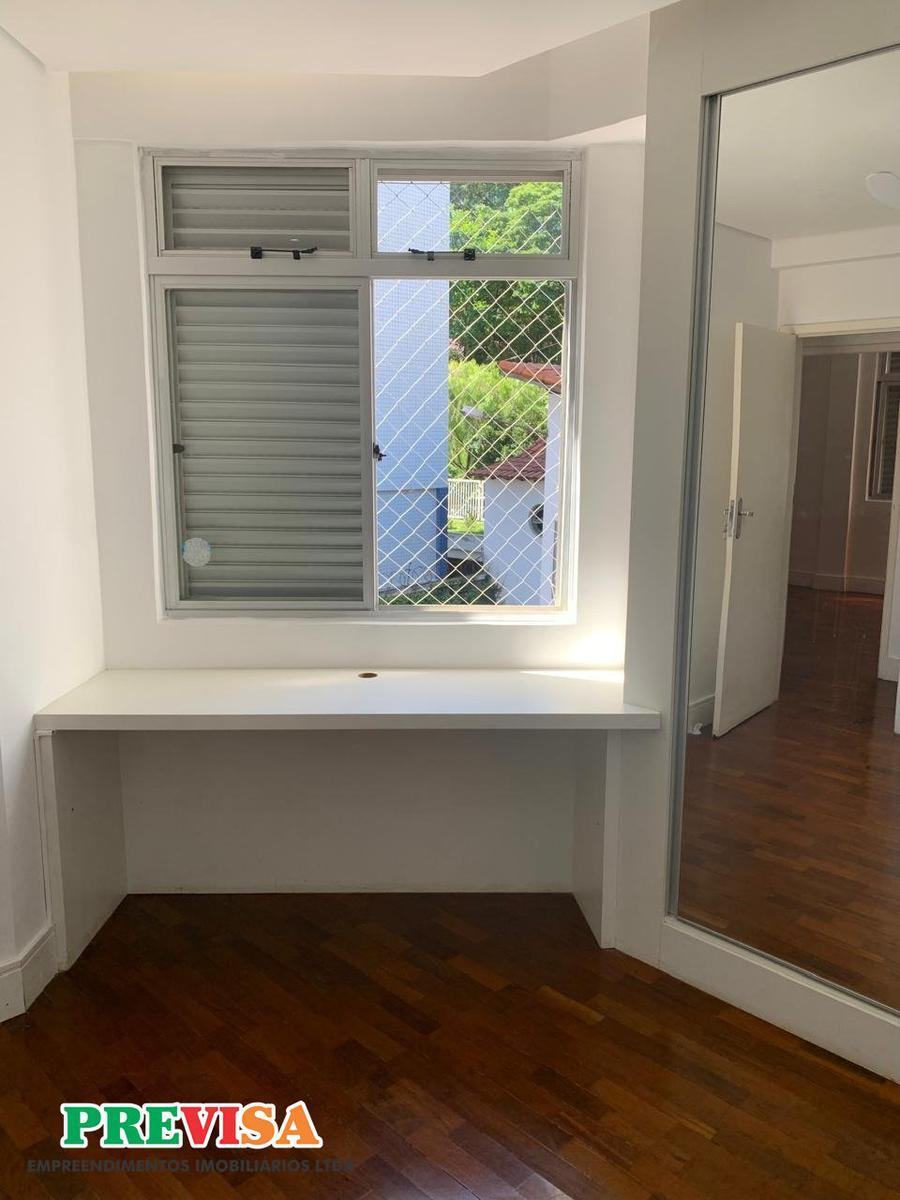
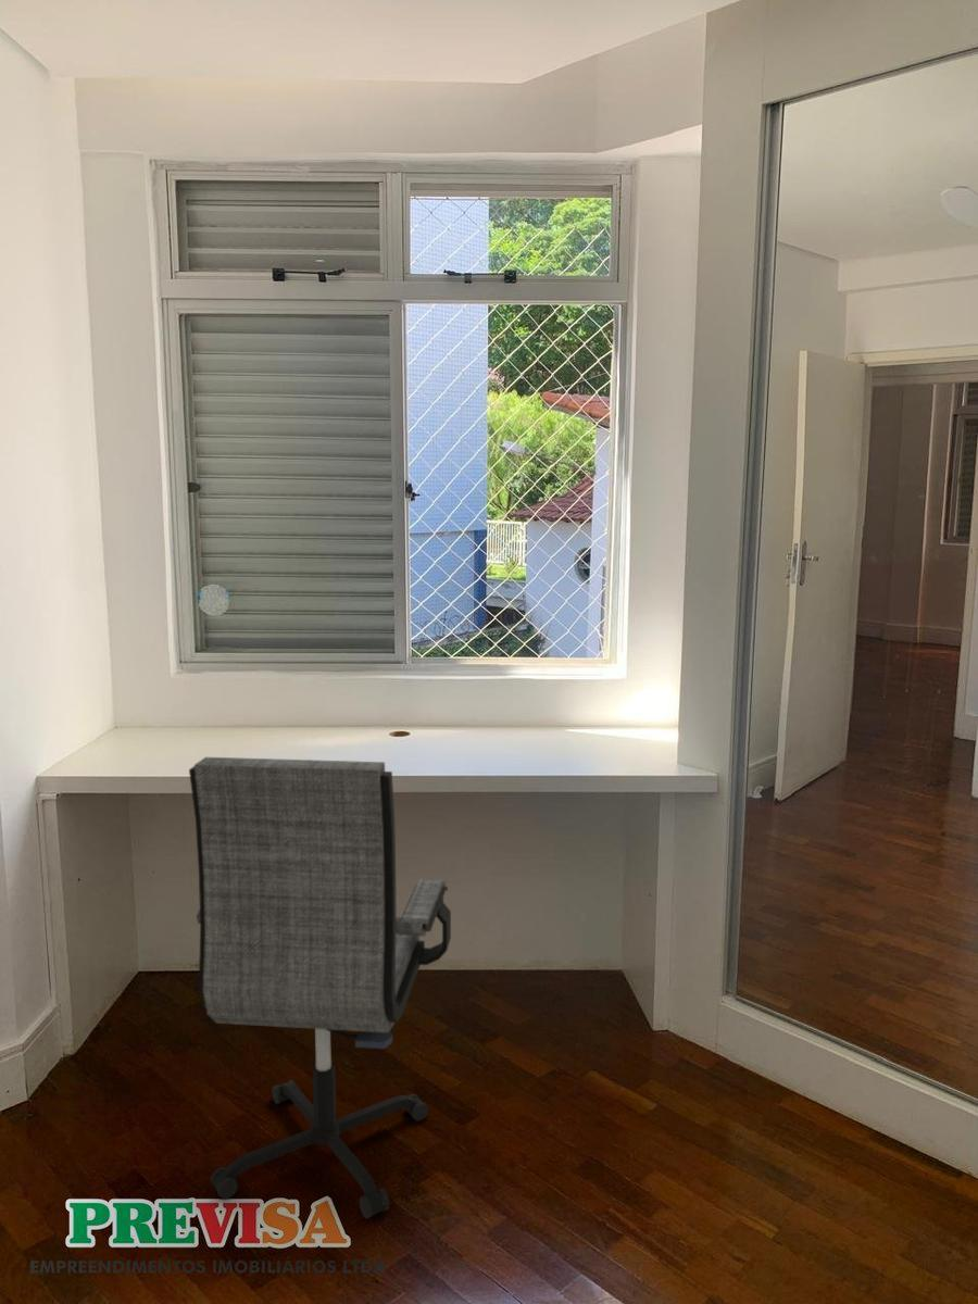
+ office chair (324, 948)
